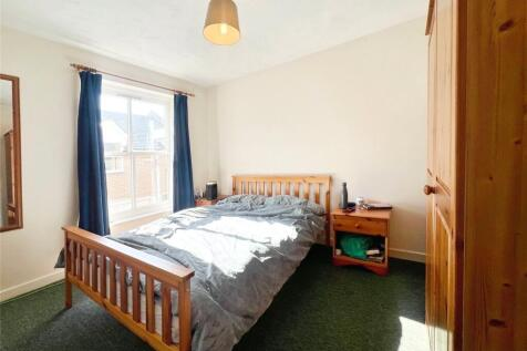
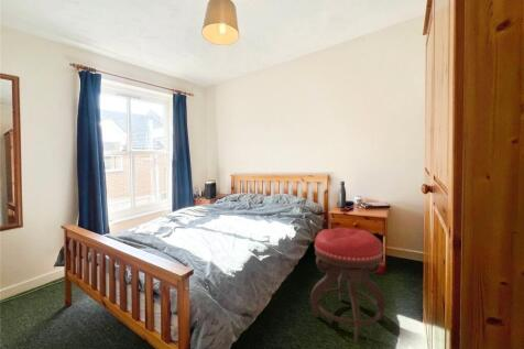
+ stool (347, 275)
